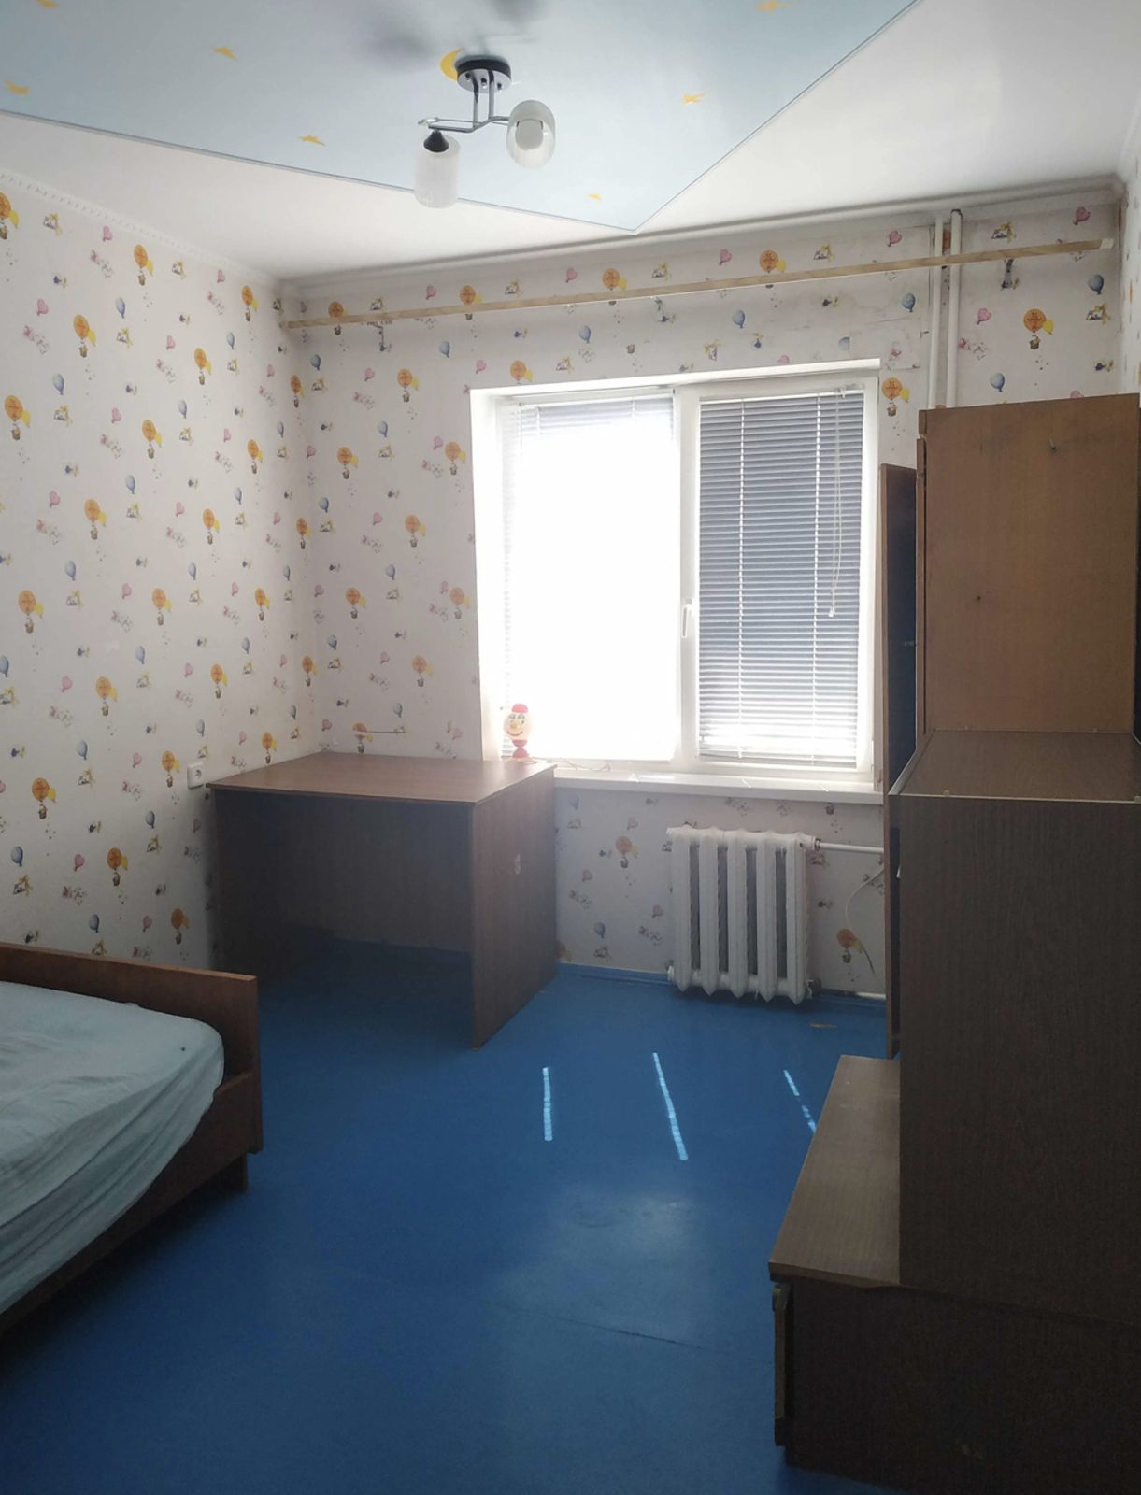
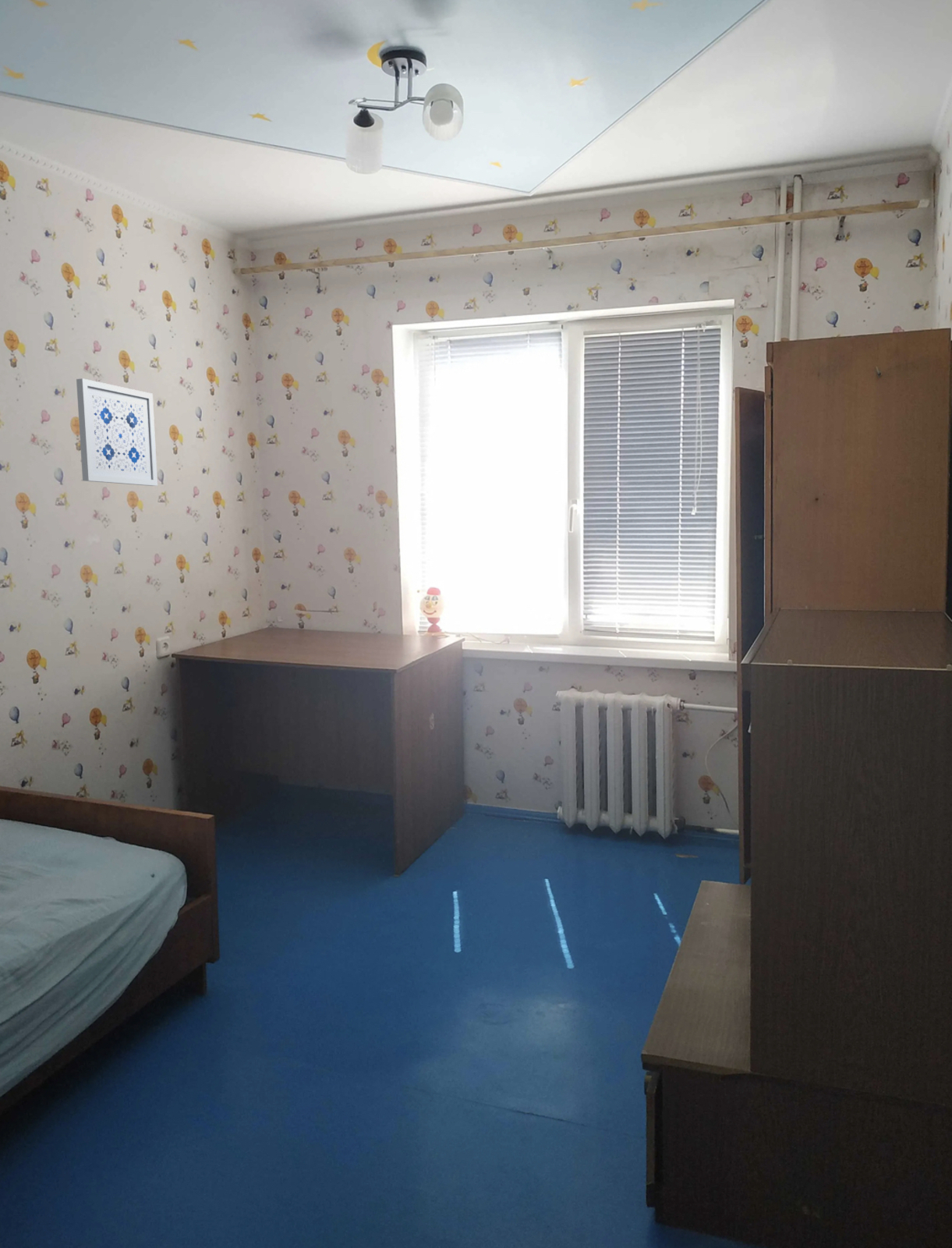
+ wall art (119, 435)
